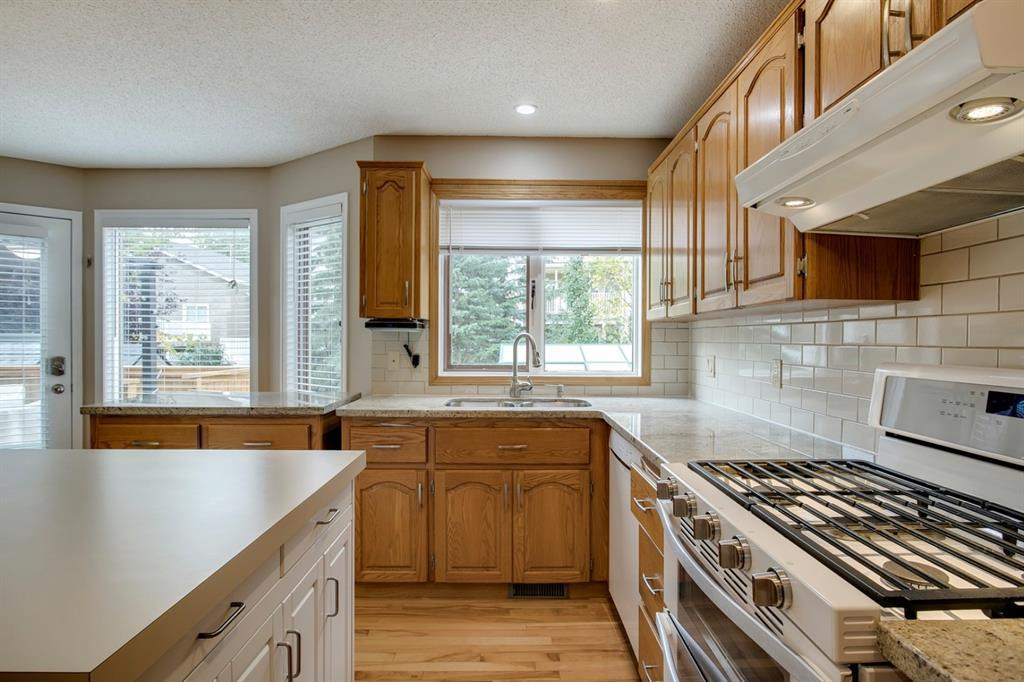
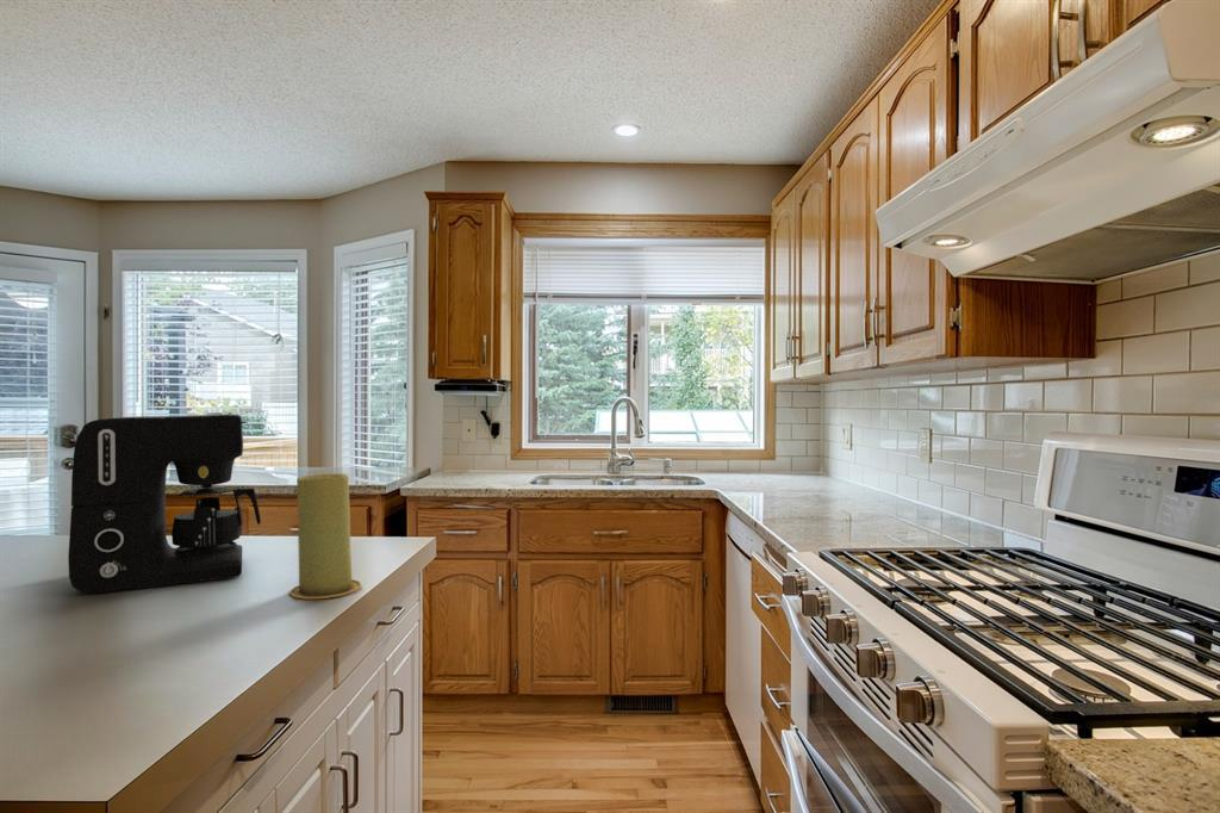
+ candle (325, 532)
+ coffee maker (180, 494)
